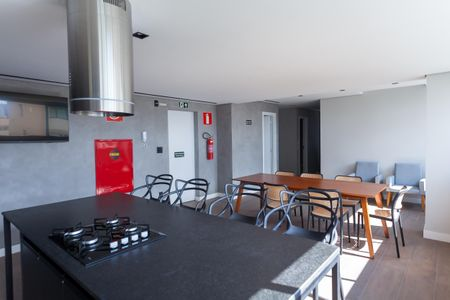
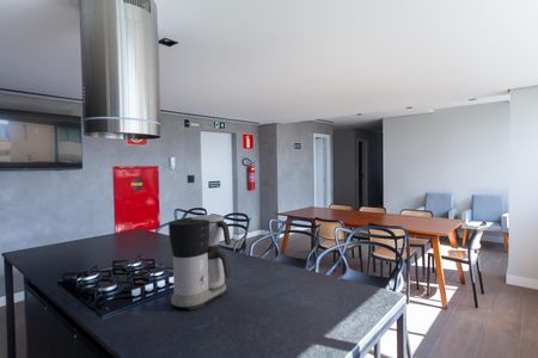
+ coffee maker (202, 258)
